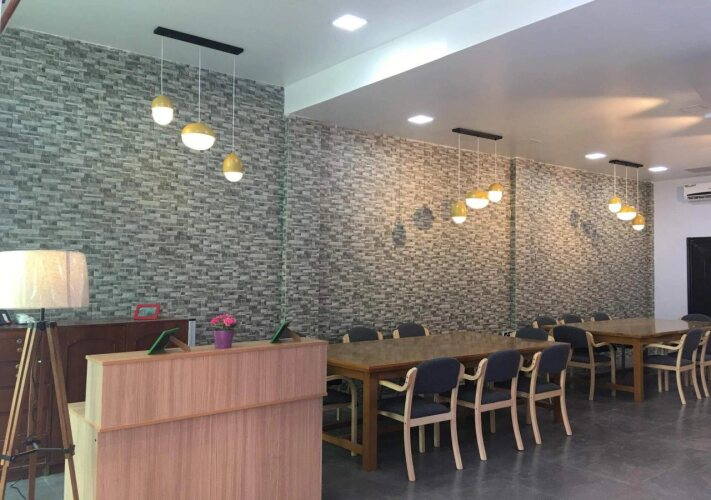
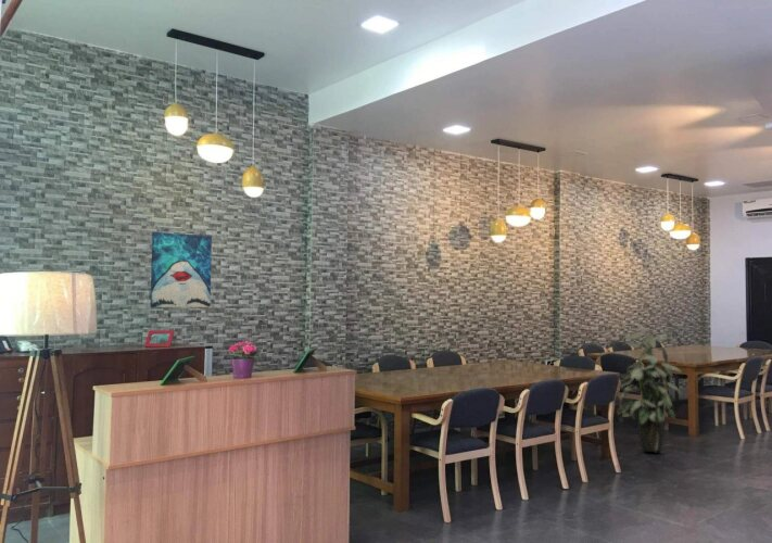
+ wall art (181, 270)
+ indoor plant (646, 388)
